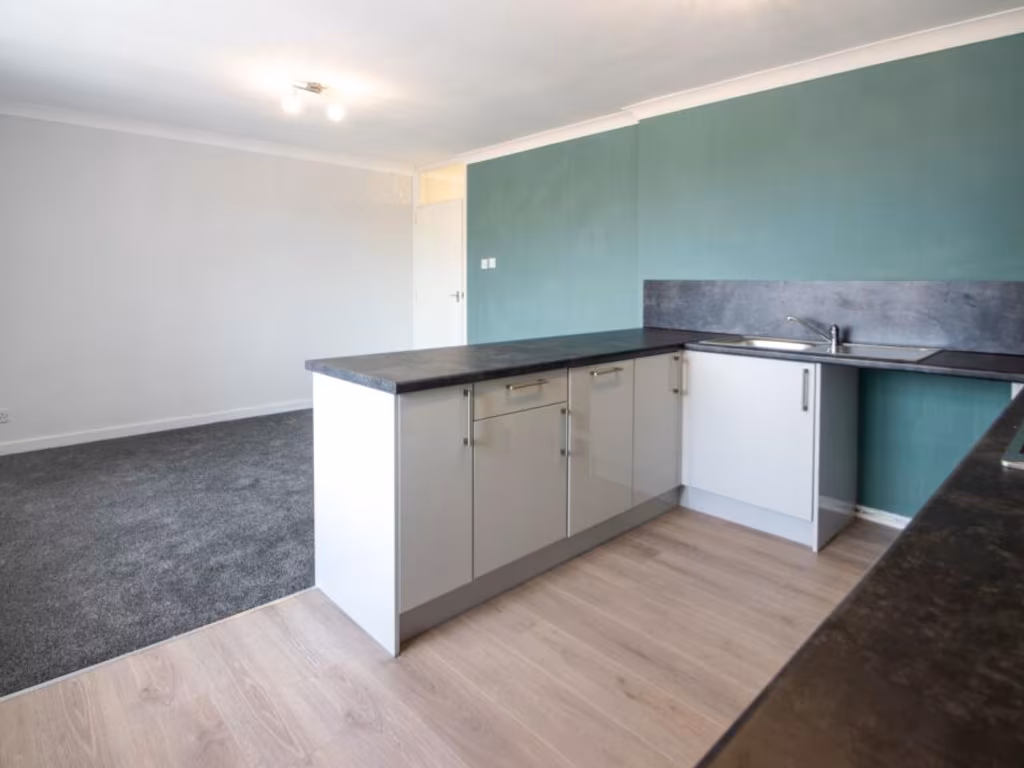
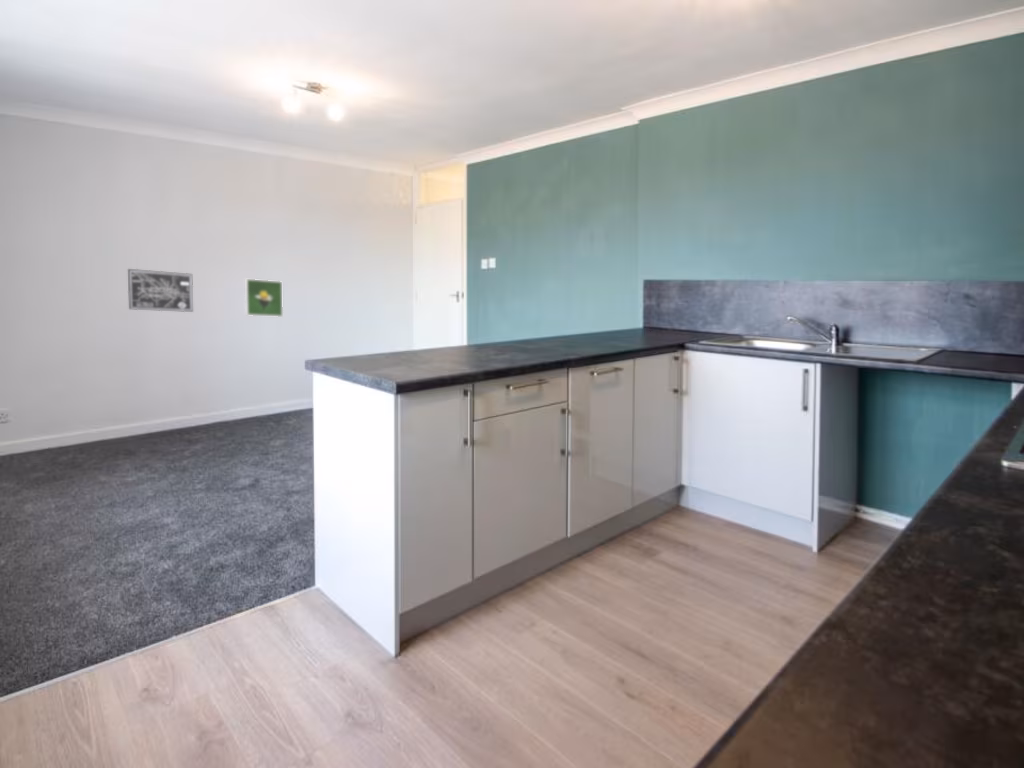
+ wall art (161, 291)
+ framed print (264, 298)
